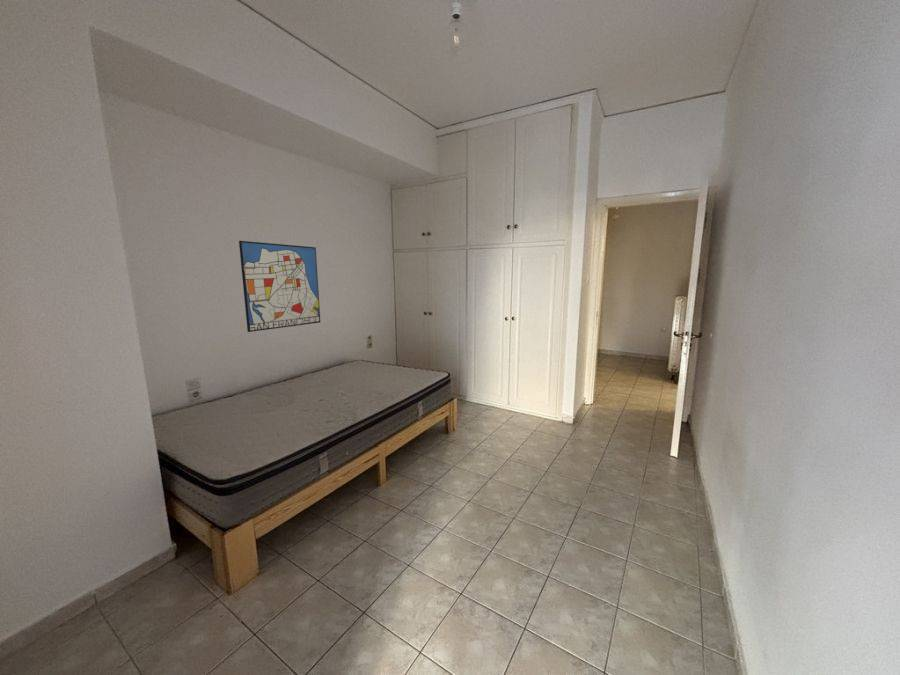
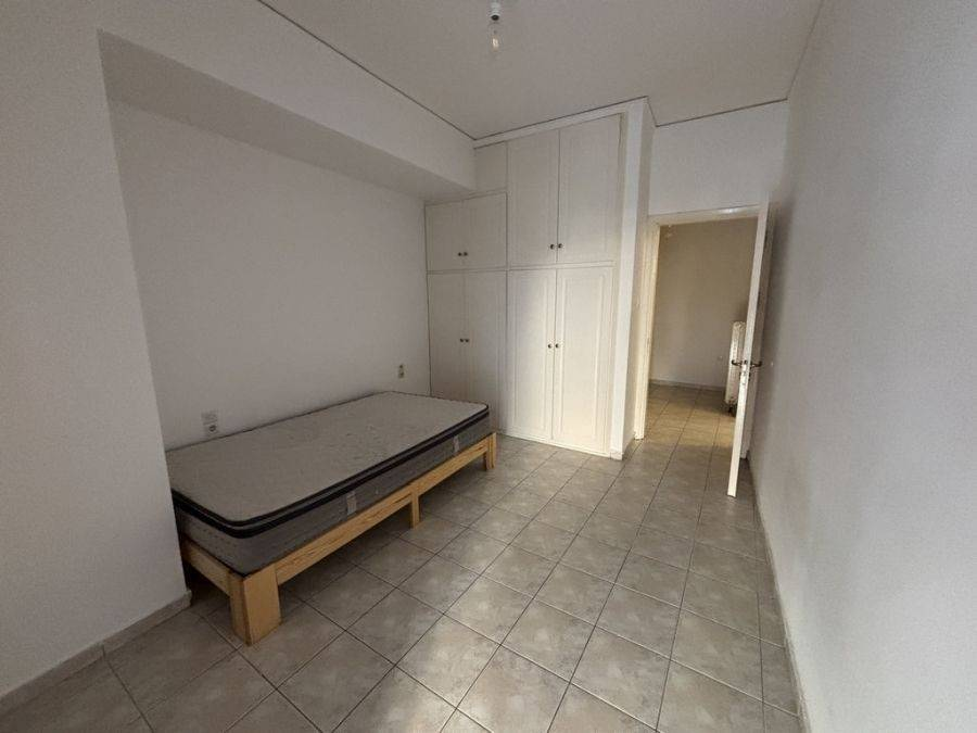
- wall art (284, 286)
